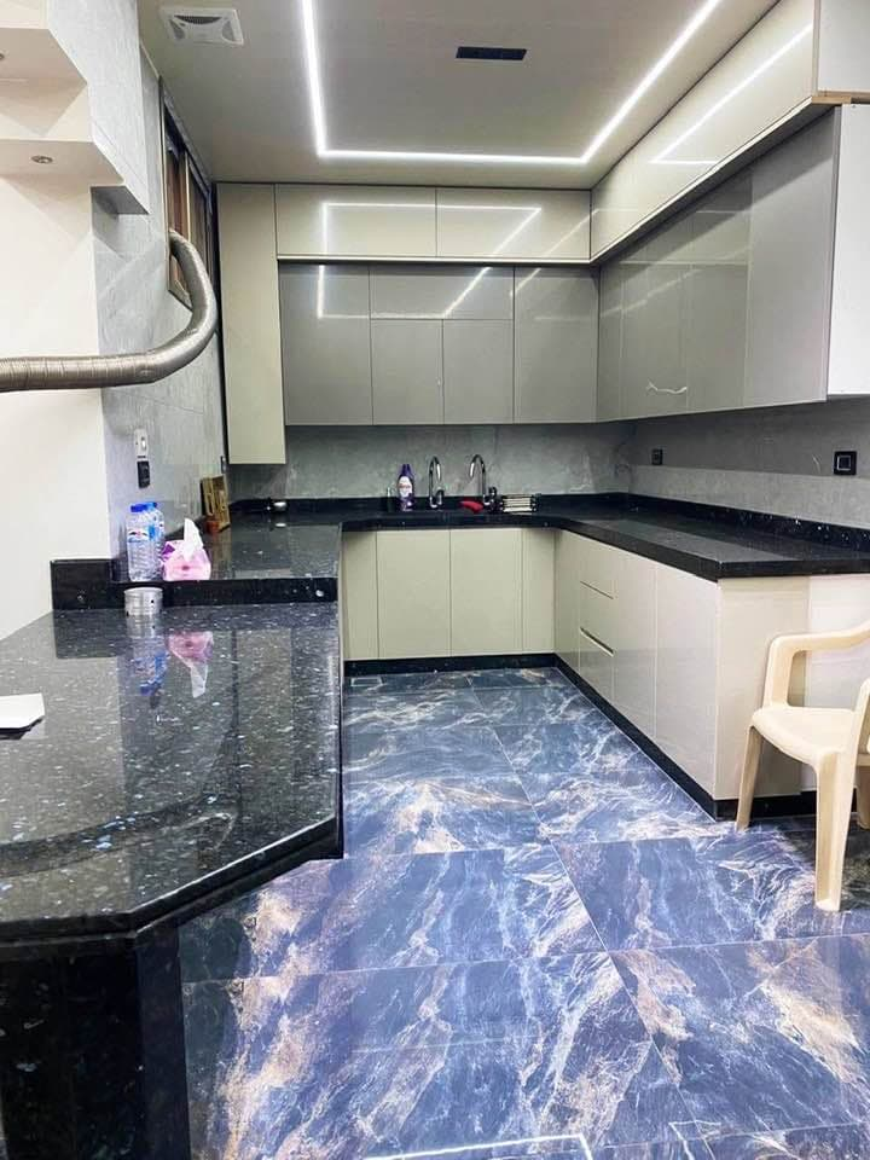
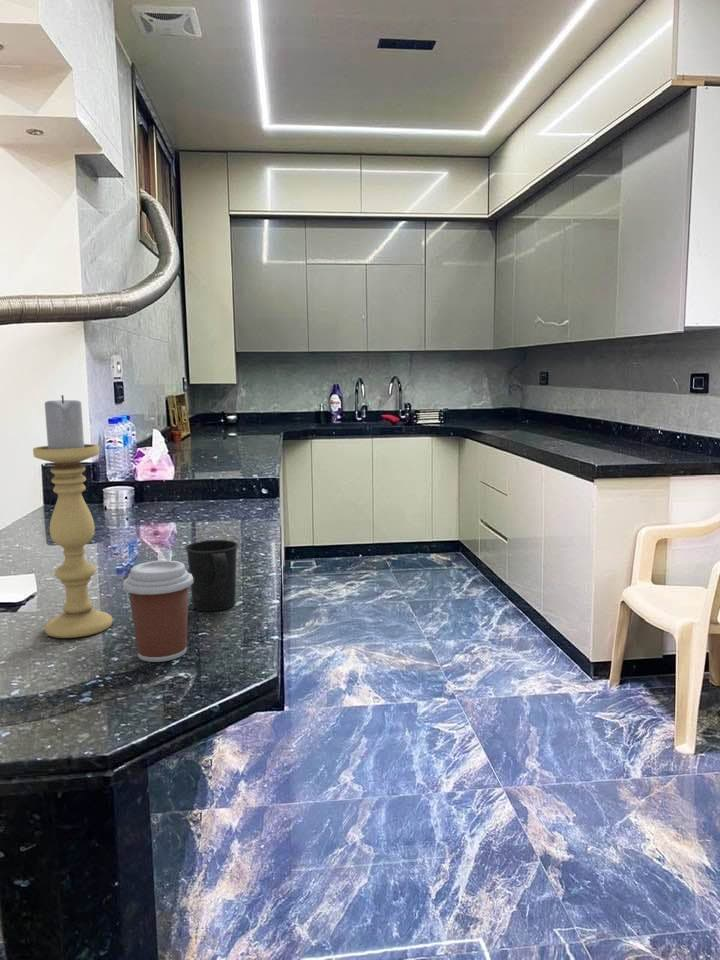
+ mug (215, 577)
+ coffee cup (160, 610)
+ candle holder (71, 513)
